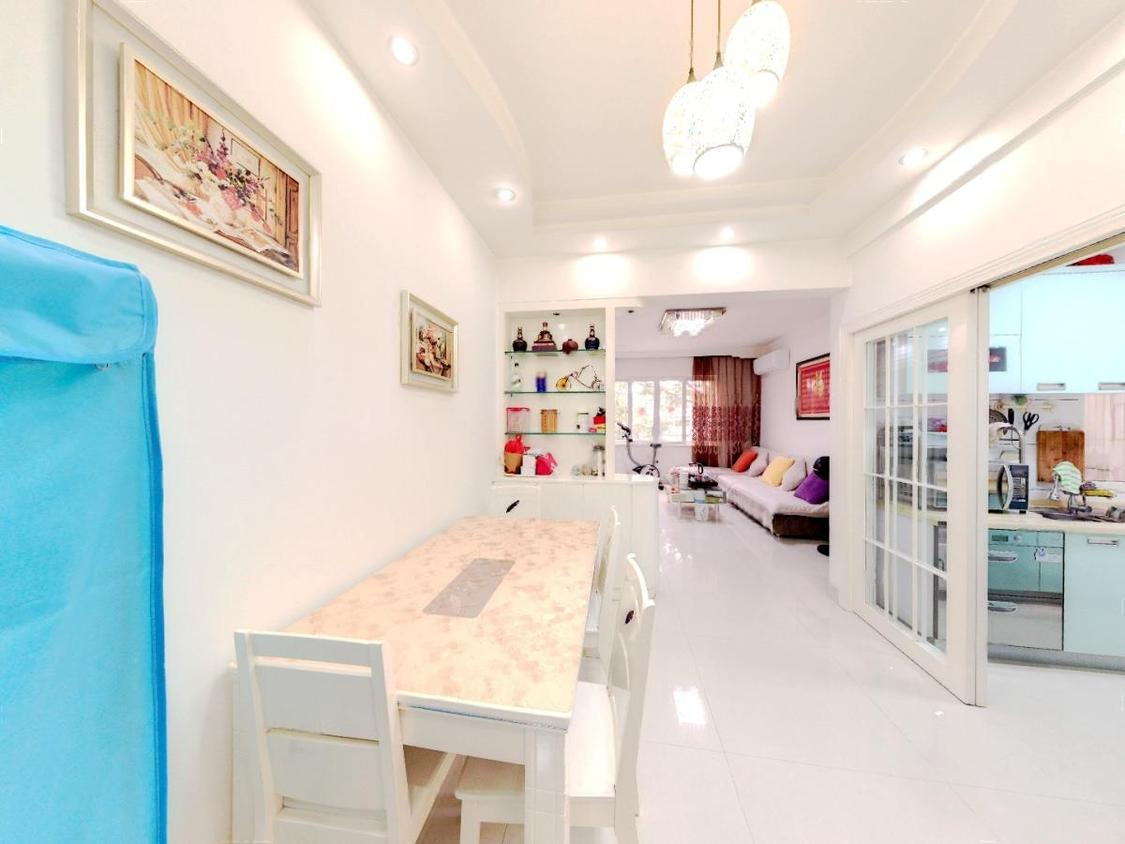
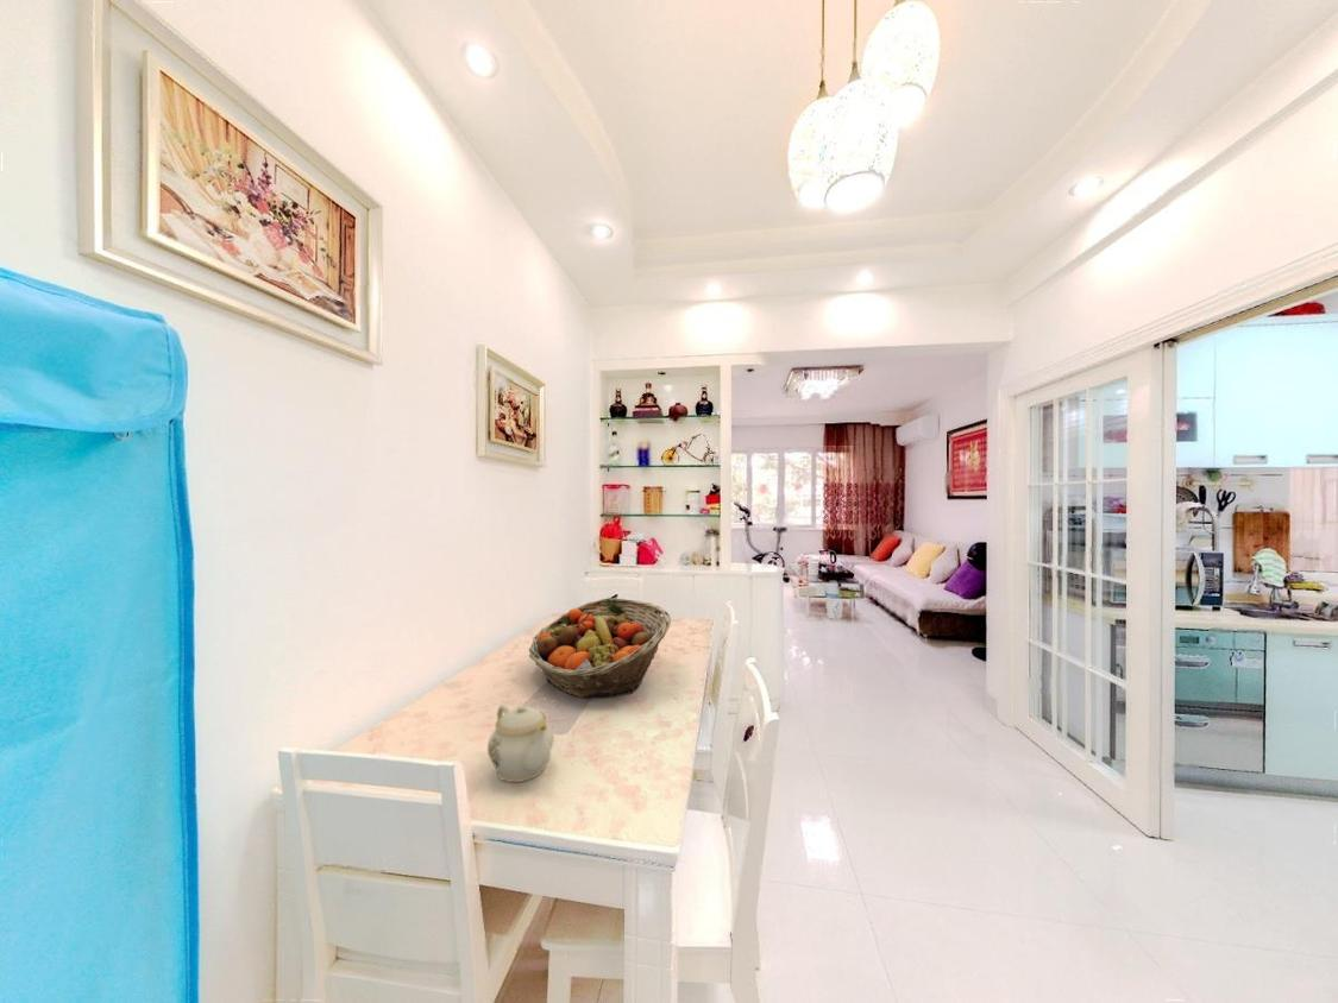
+ teapot (520, 736)
+ fruit basket (599, 643)
